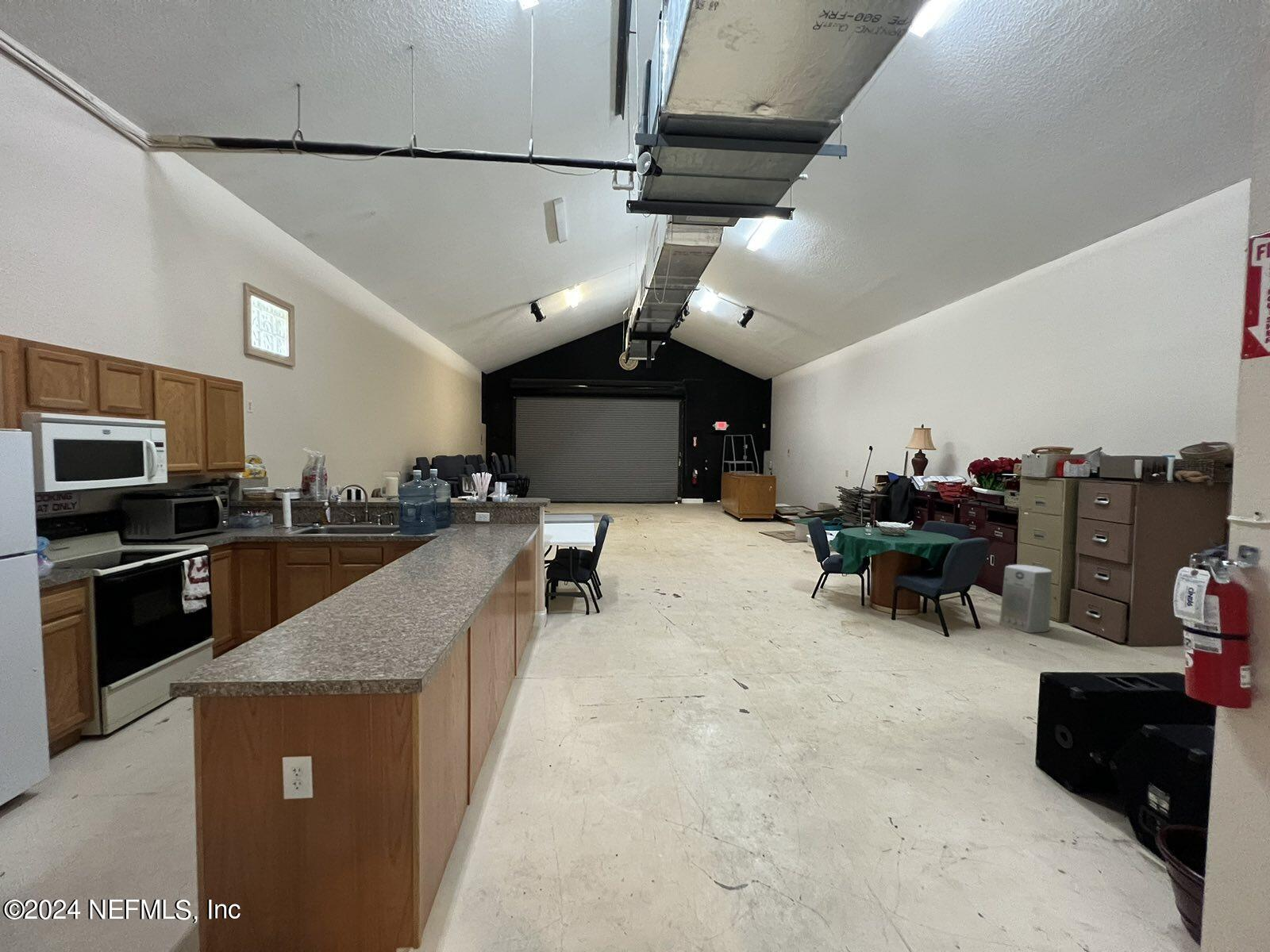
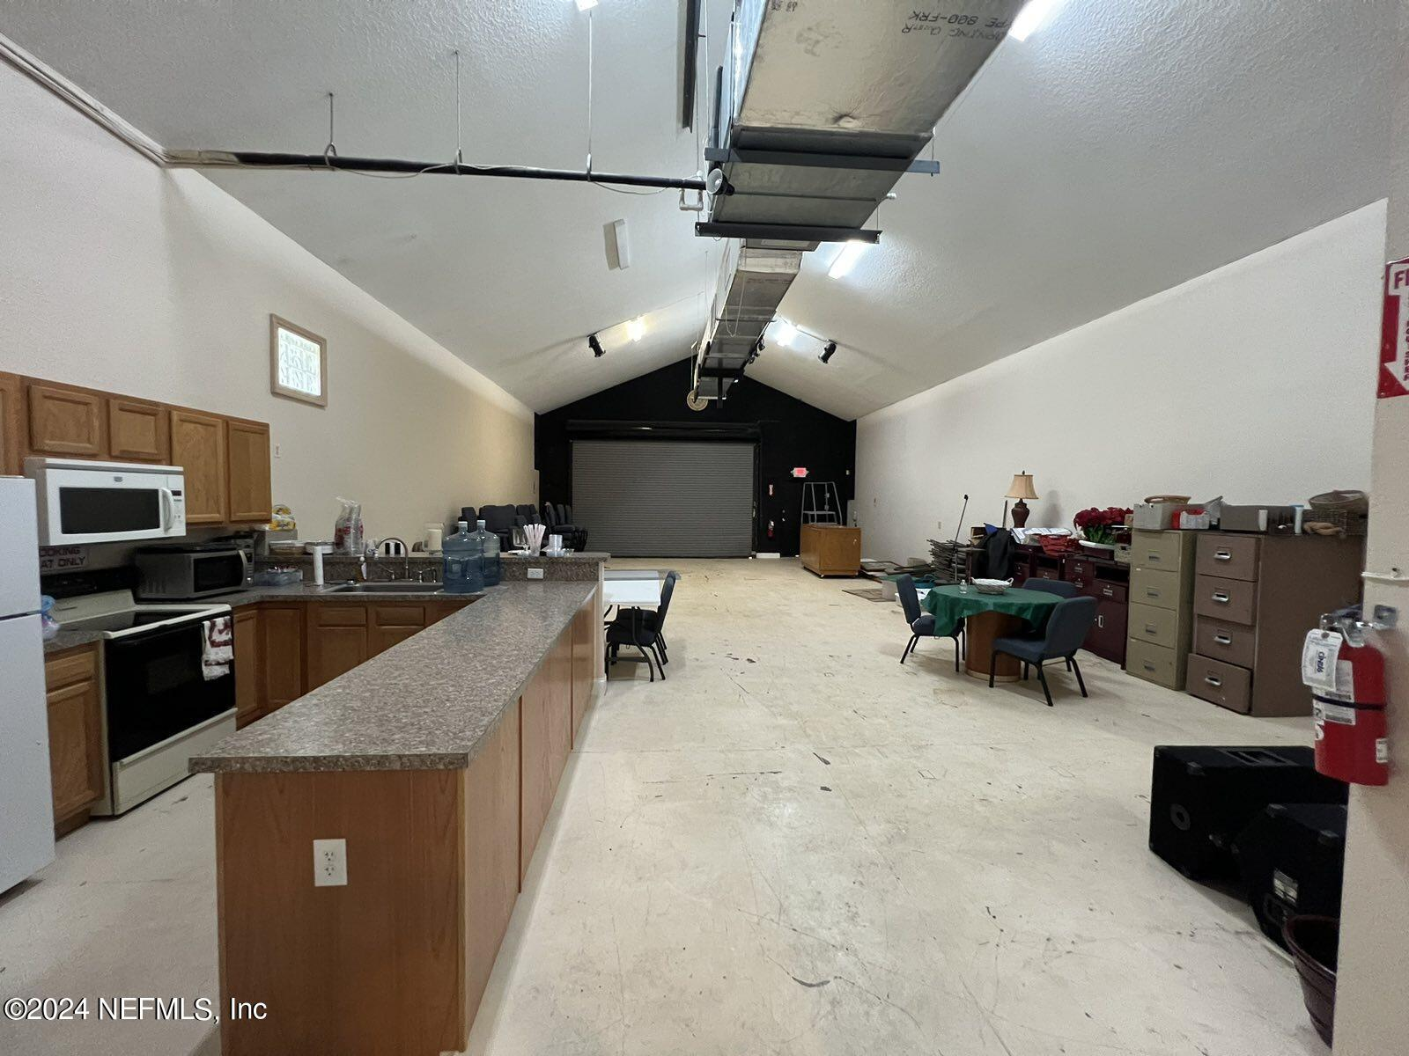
- fan (1028, 597)
